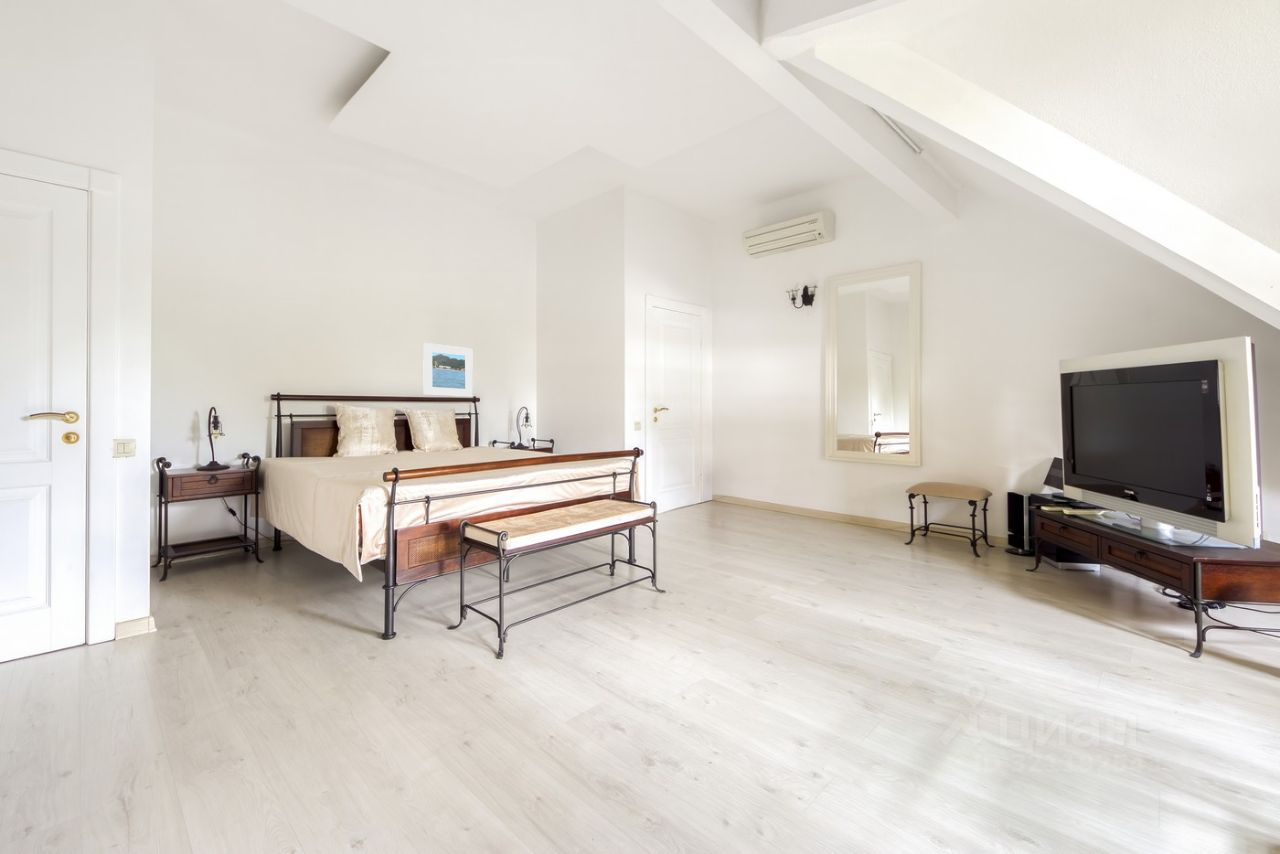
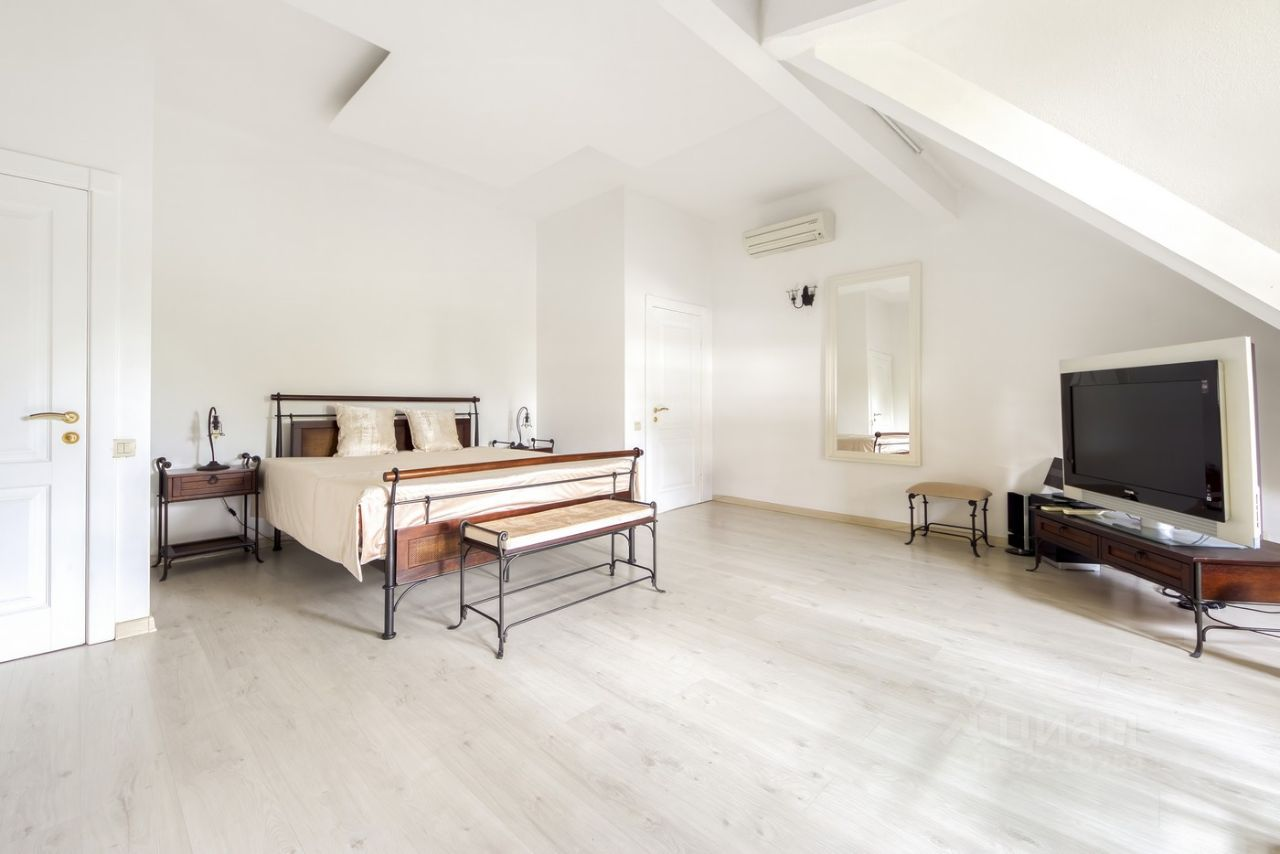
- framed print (448, 370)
